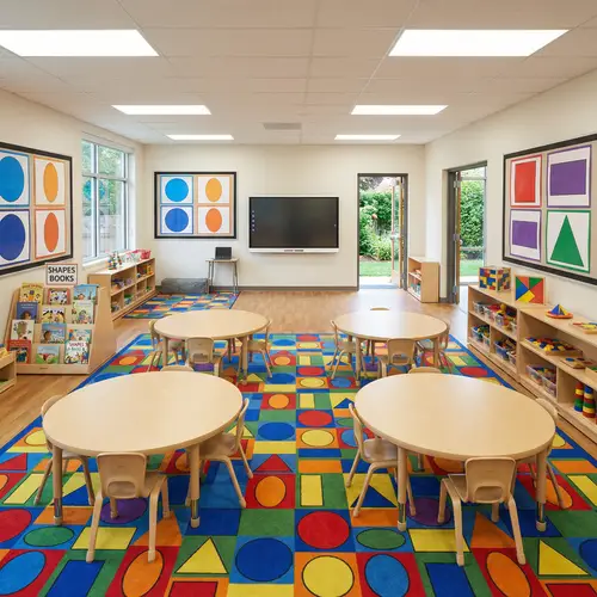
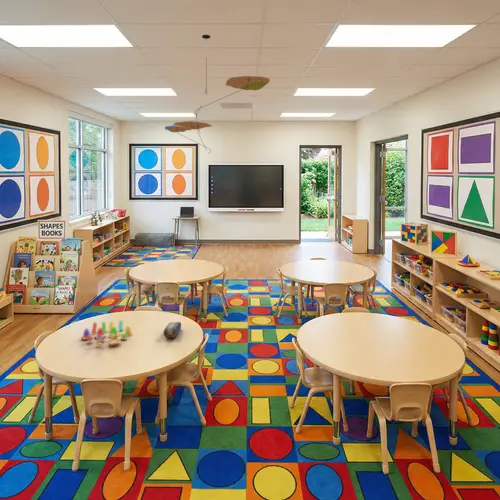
+ ceiling mobile (217, 100)
+ pencil case (172, 329)
+ stacking toy (105, 330)
